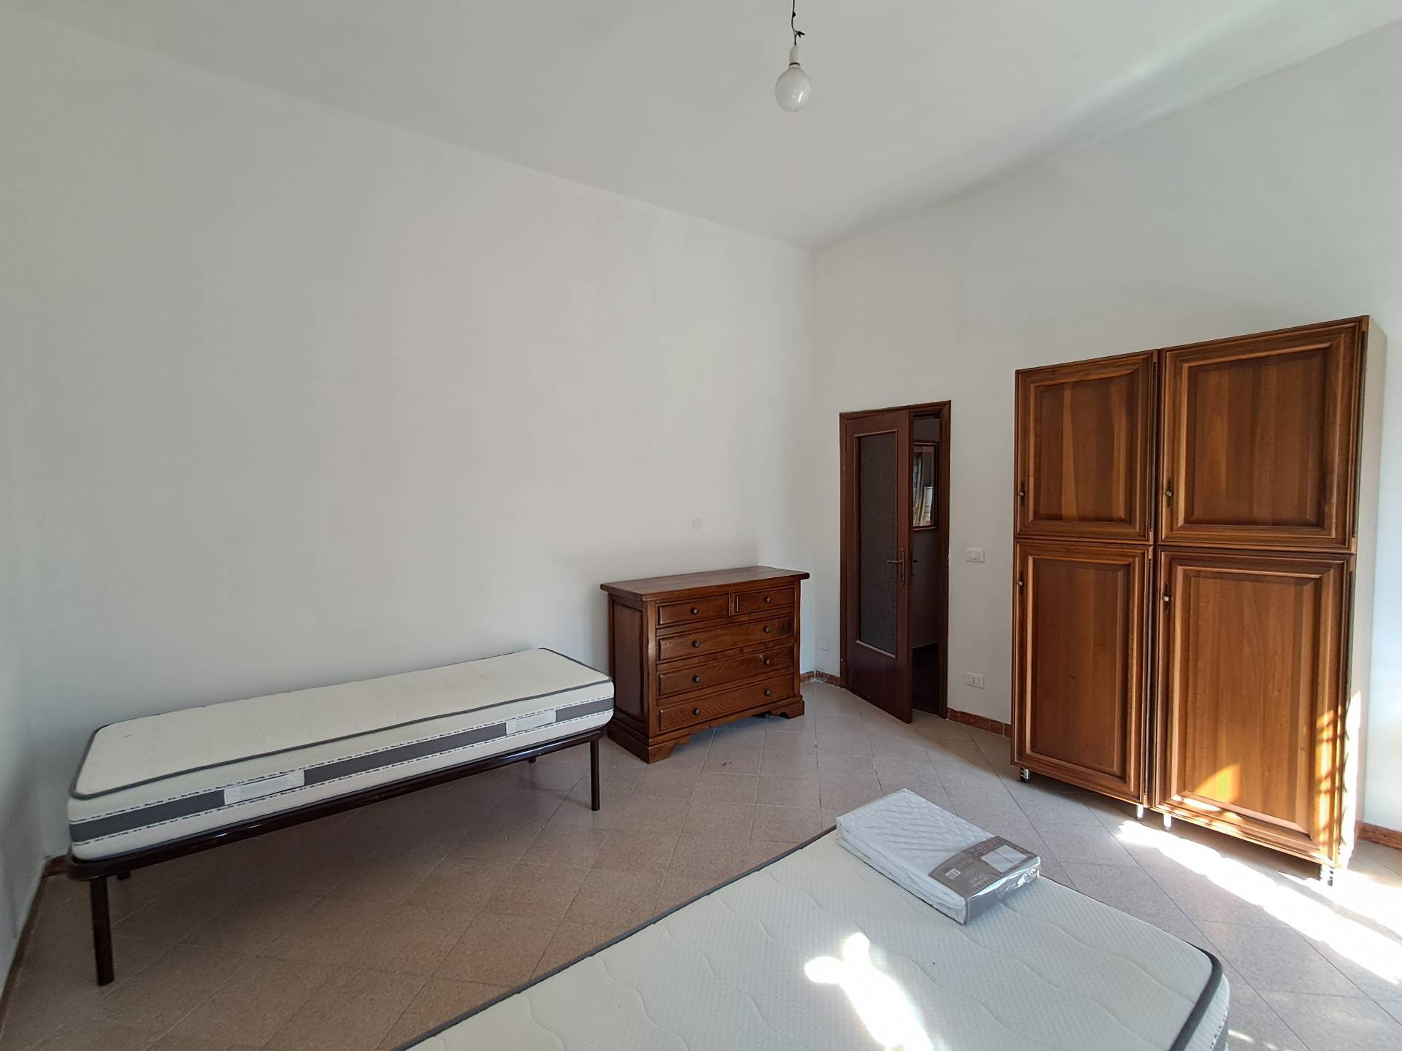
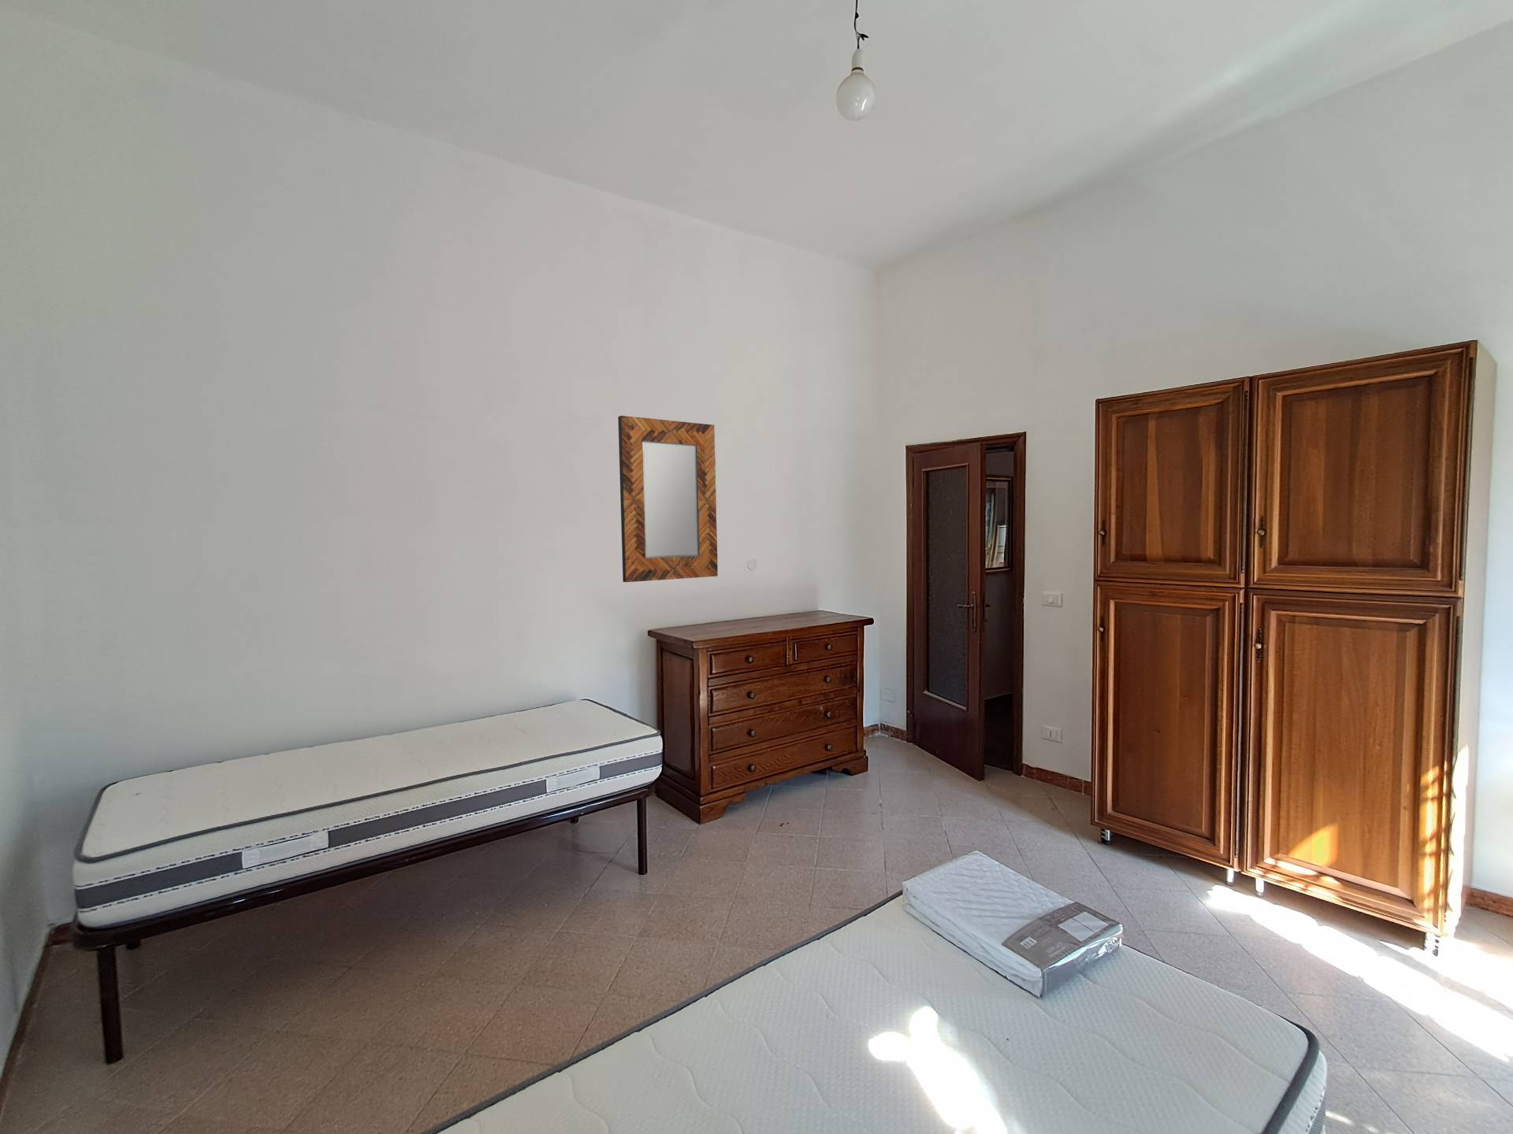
+ home mirror (670, 500)
